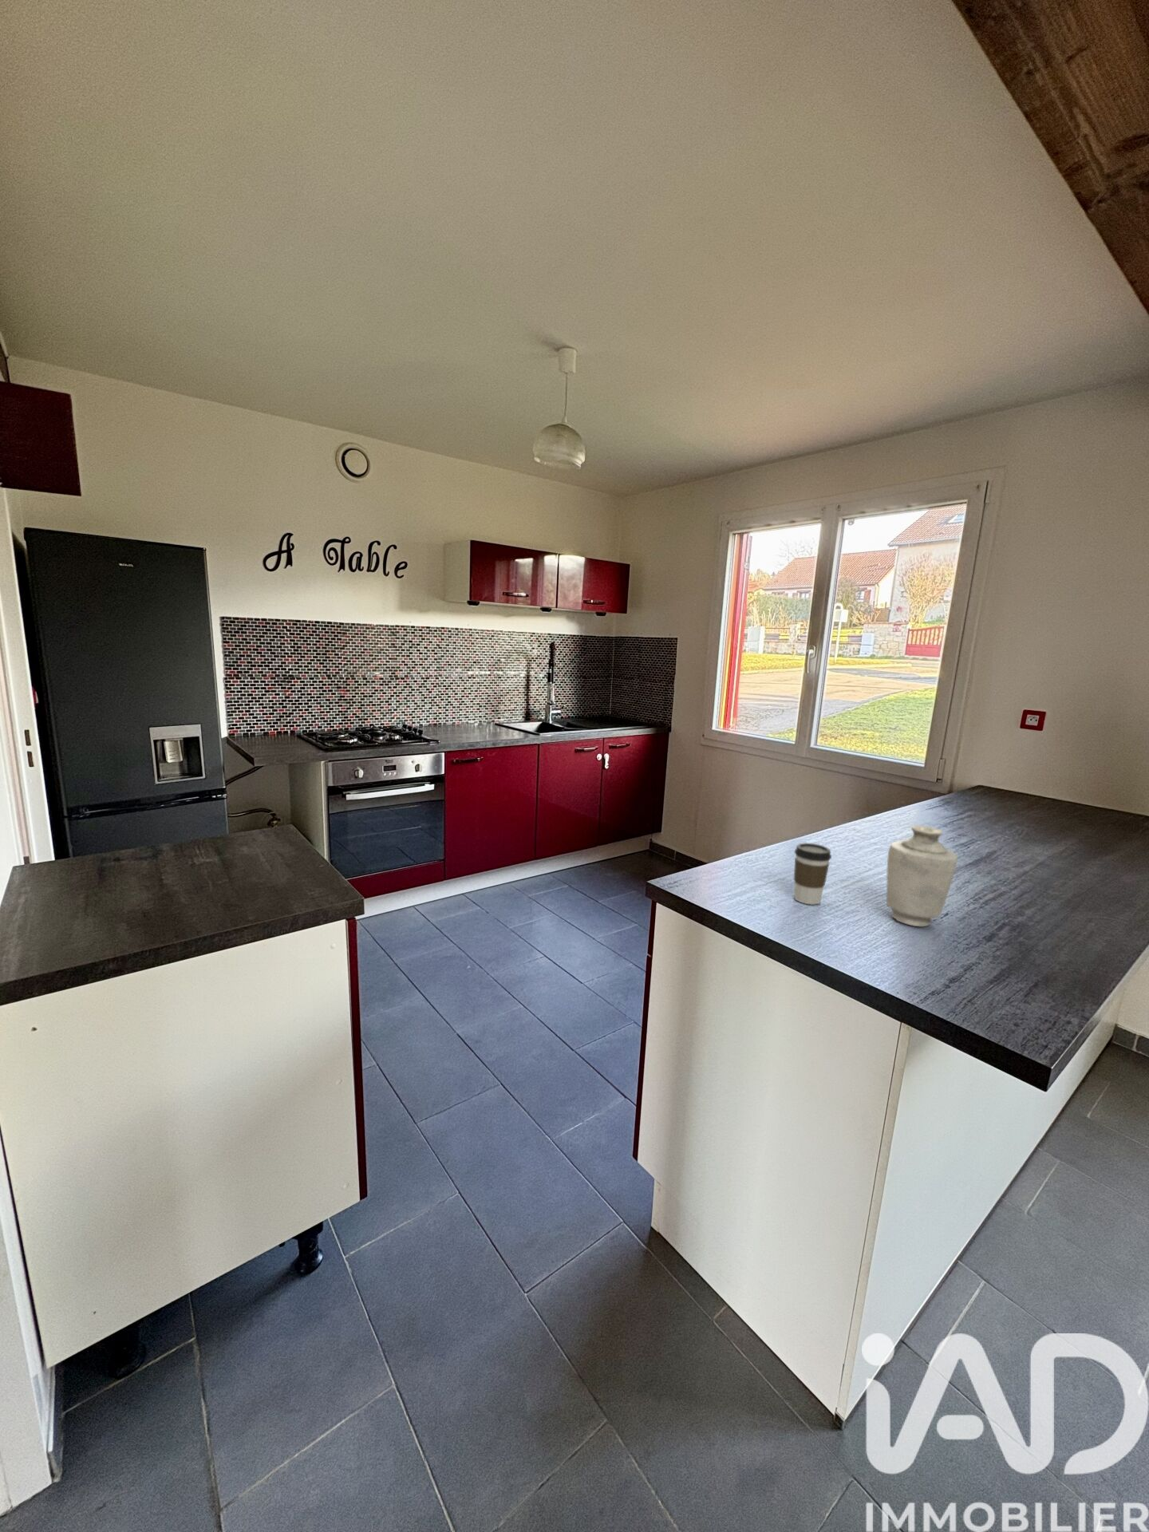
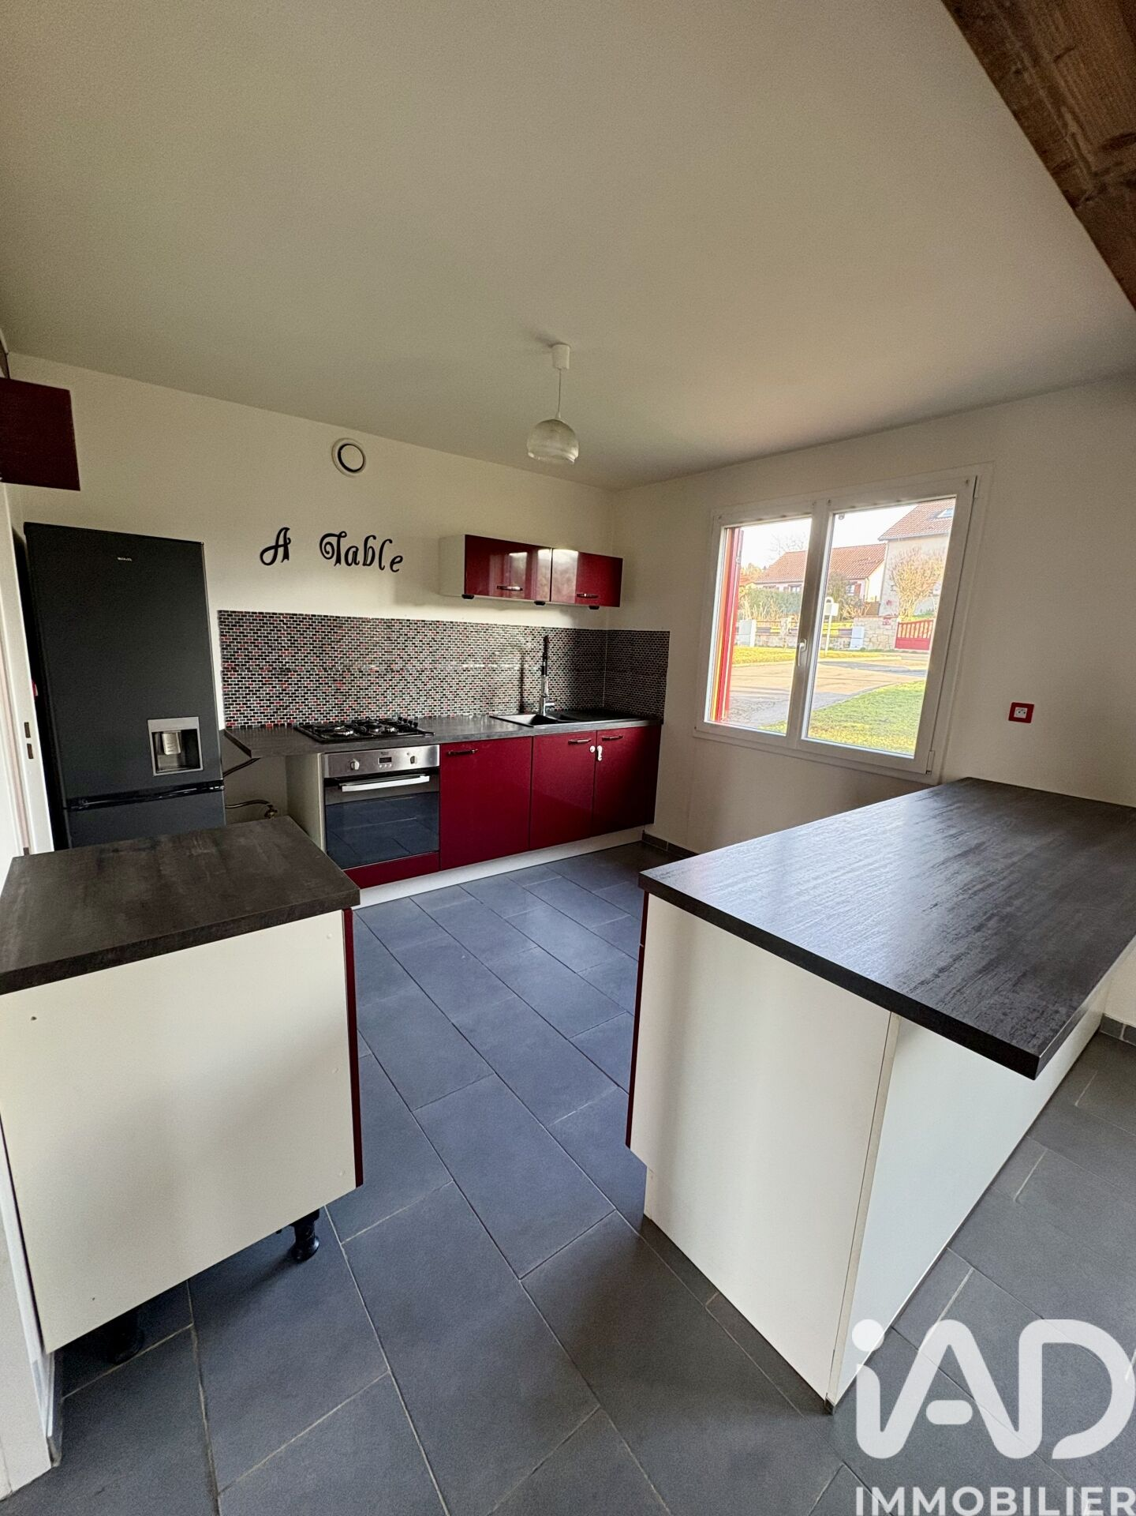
- vase (918, 873)
- coffee cup (810, 873)
